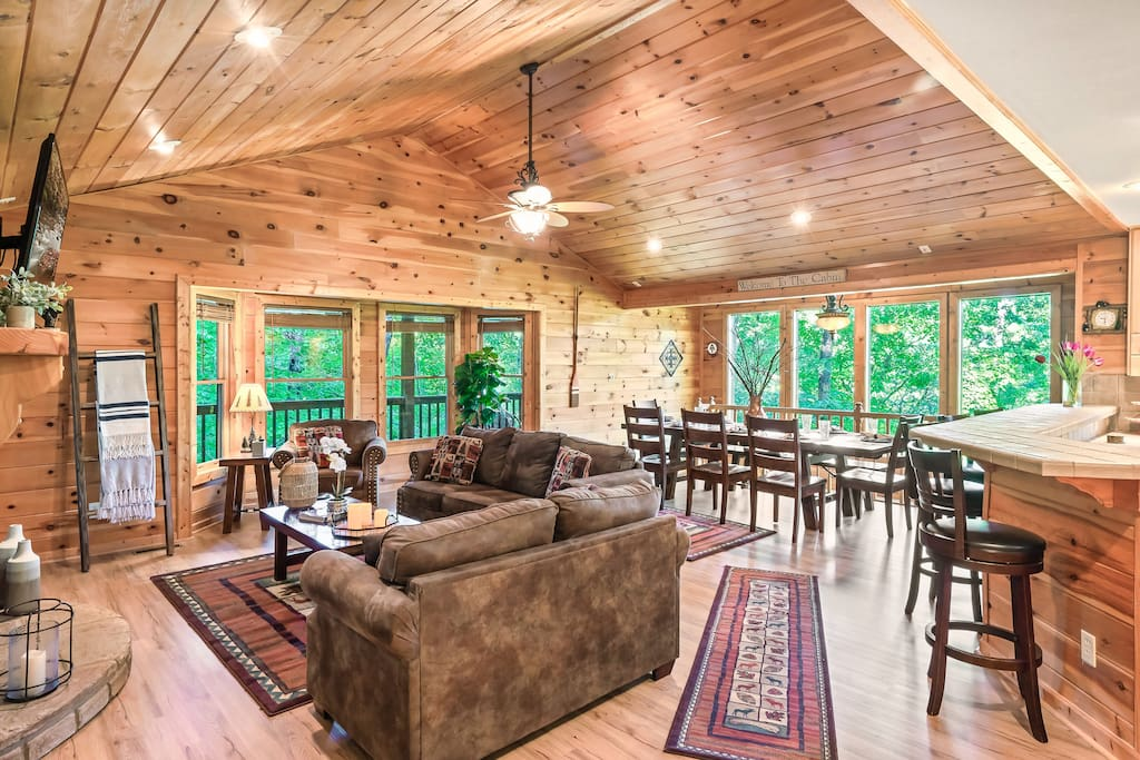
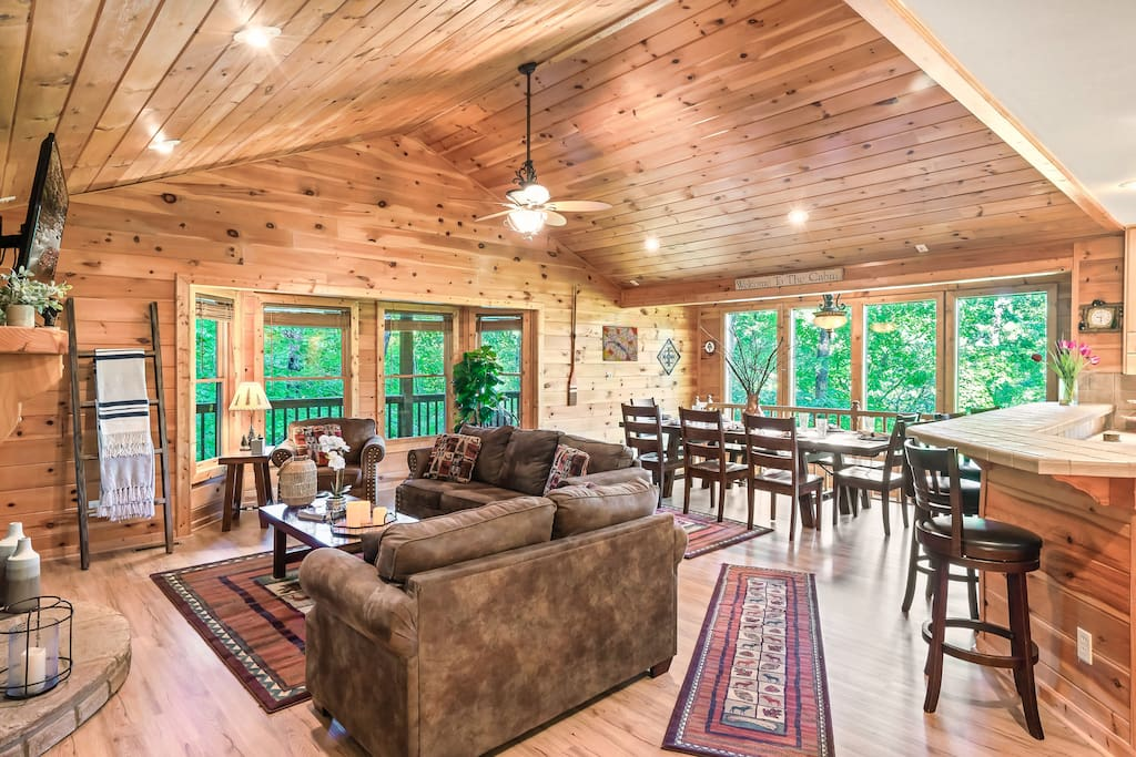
+ wall art (620, 344)
